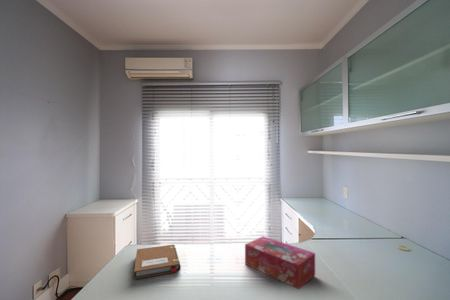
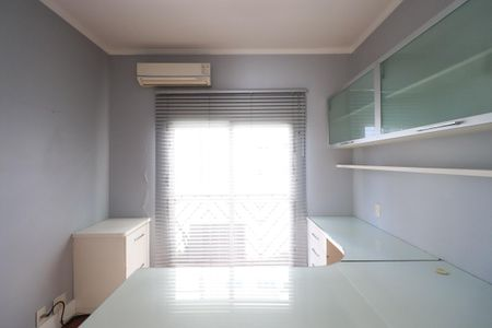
- notebook (157, 260)
- tissue box (278, 258)
